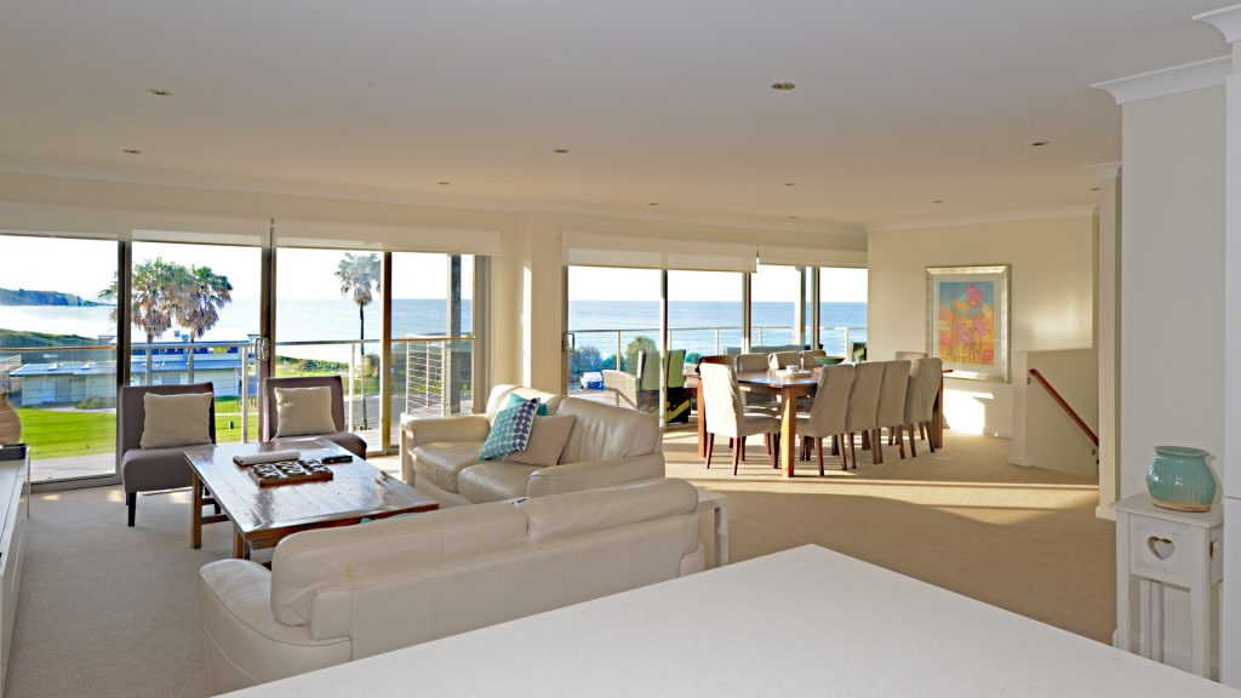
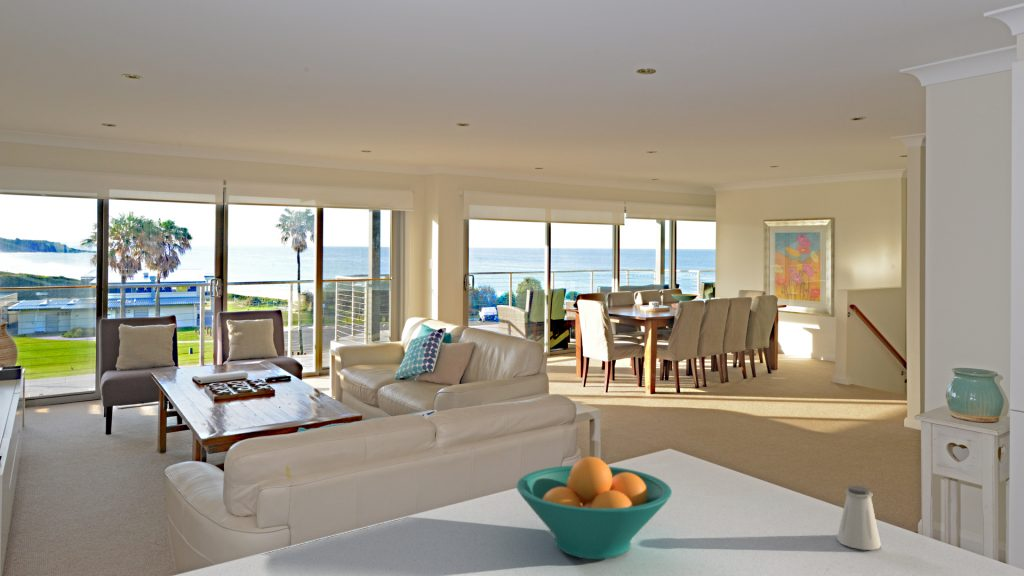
+ saltshaker (858, 515)
+ fruit bowl (592, 501)
